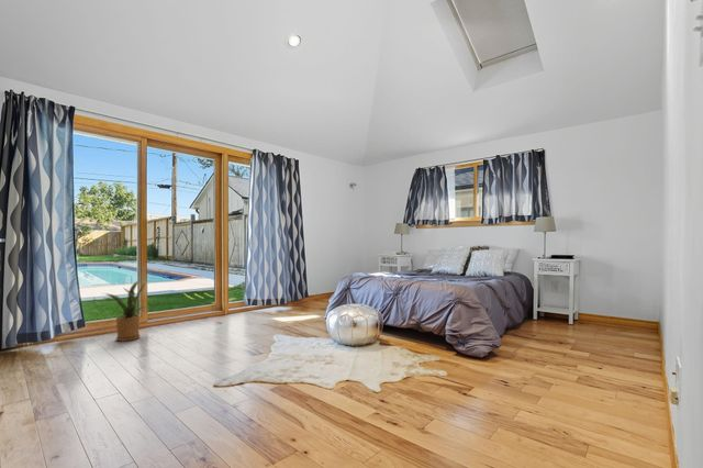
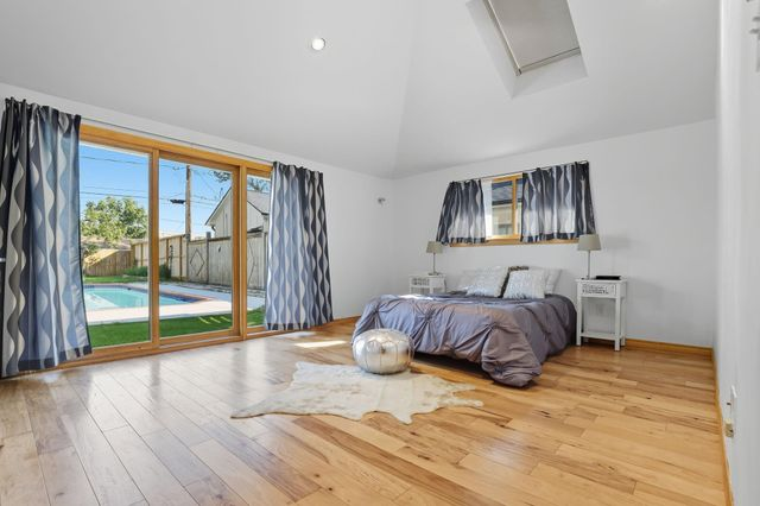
- house plant (125, 310)
